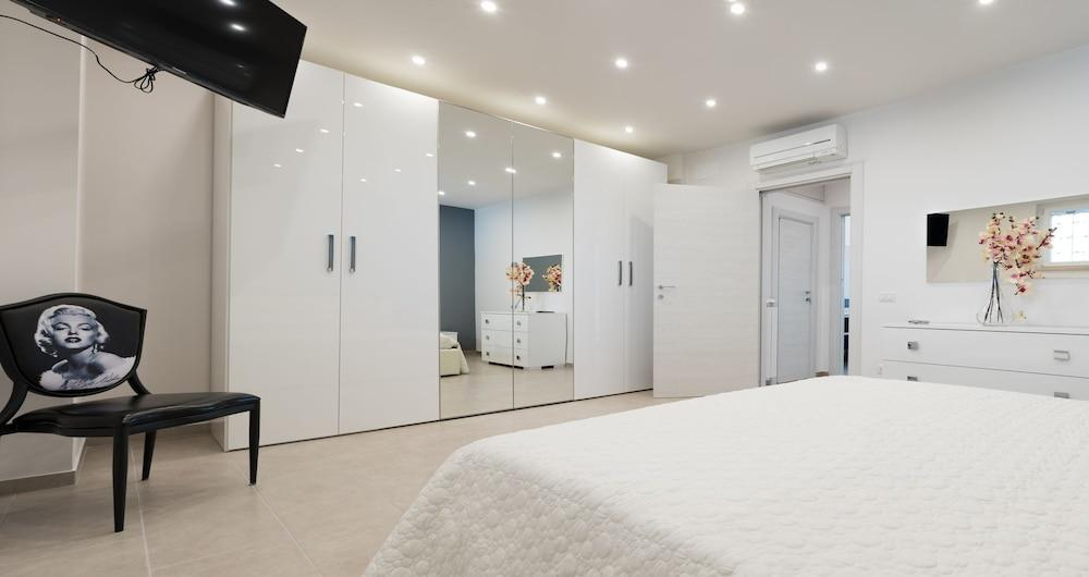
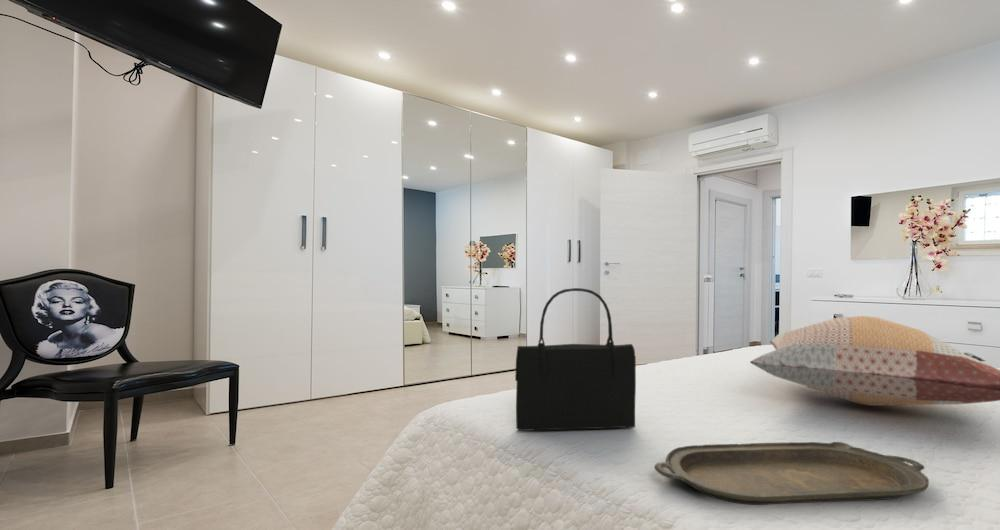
+ handbag (575, 357)
+ serving tray (790, 473)
+ decorative pillow (869, 359)
